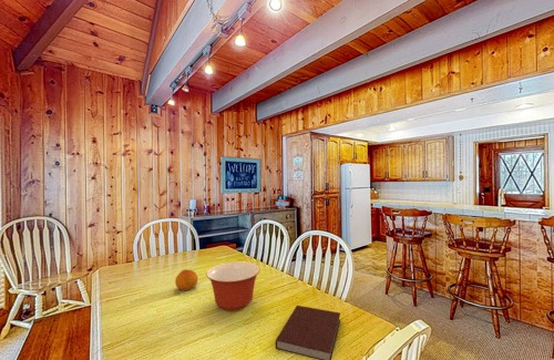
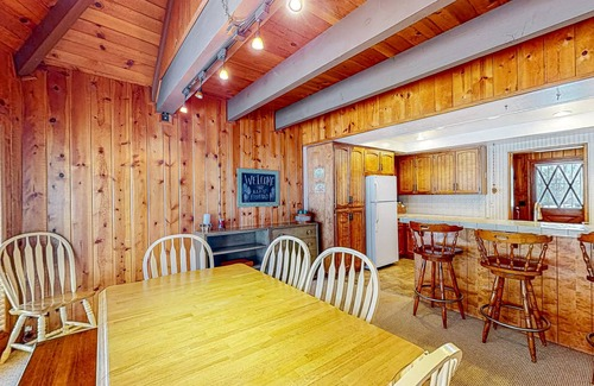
- fruit (186, 278)
- notebook (310, 329)
- mixing bowl (234, 287)
